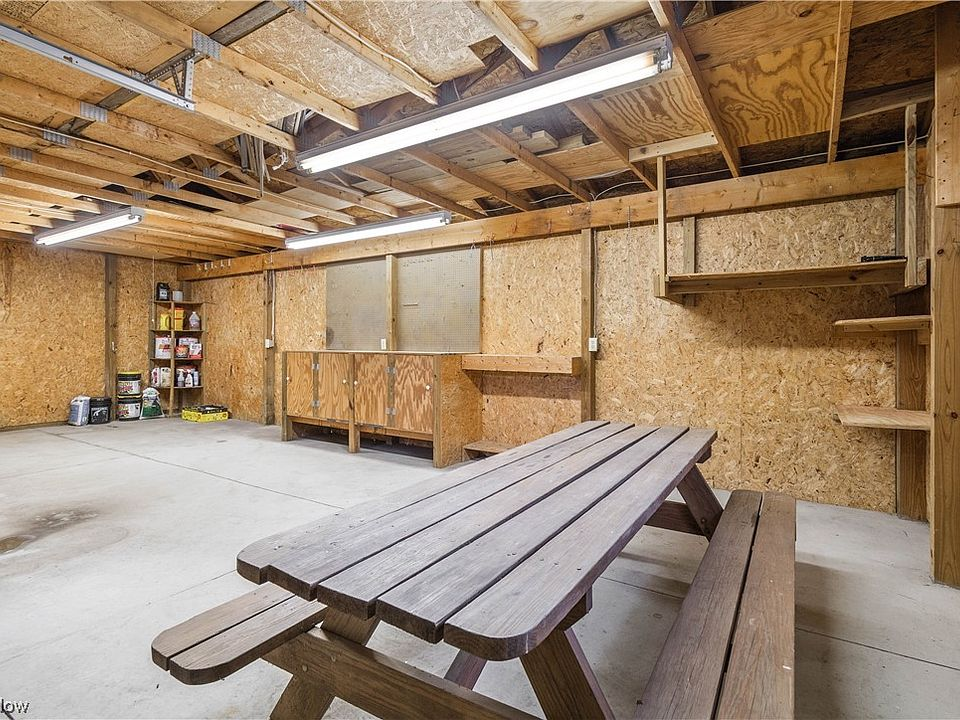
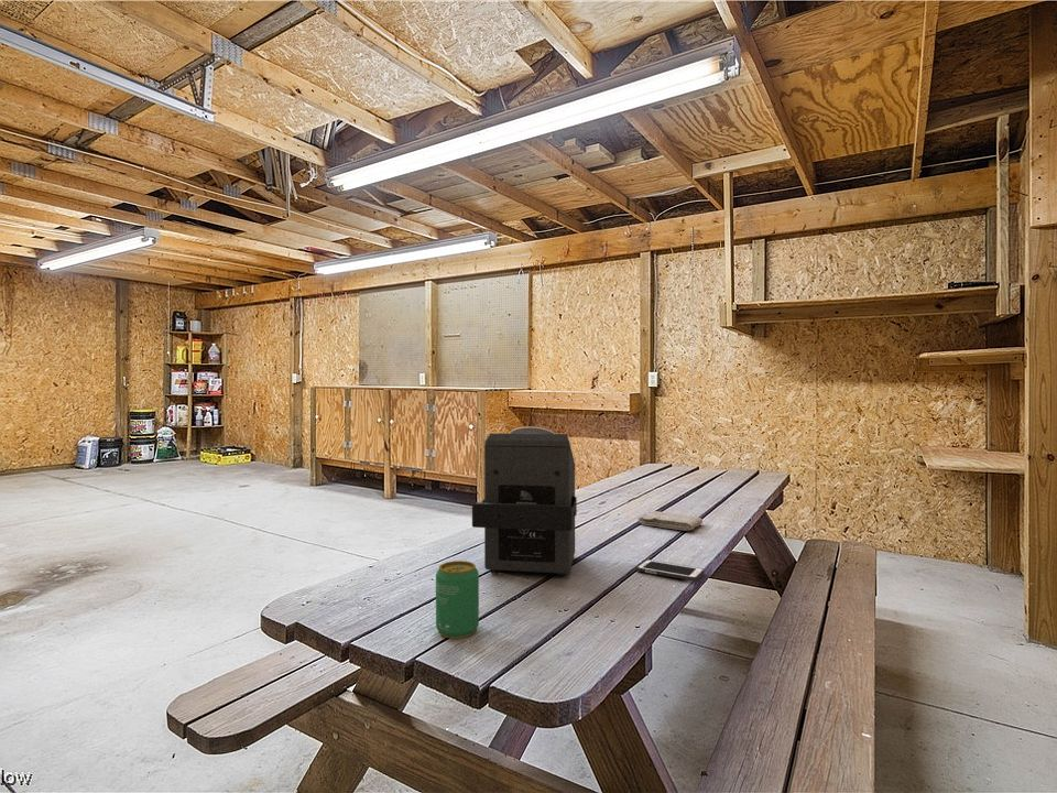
+ beverage can (457, 598)
+ washcloth (669, 520)
+ cell phone (669, 569)
+ speaker (530, 498)
